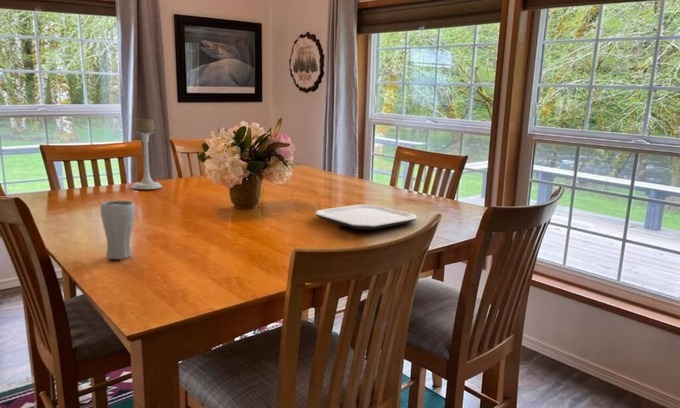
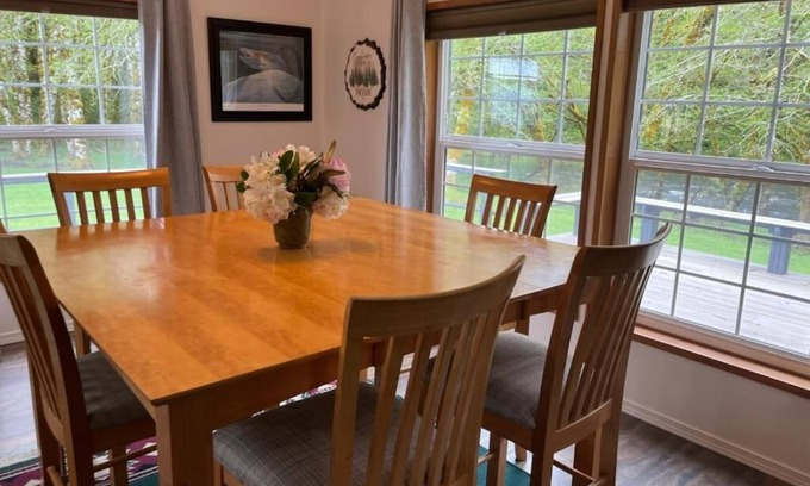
- drinking glass (119, 229)
- candle holder (146, 153)
- plate (365, 217)
